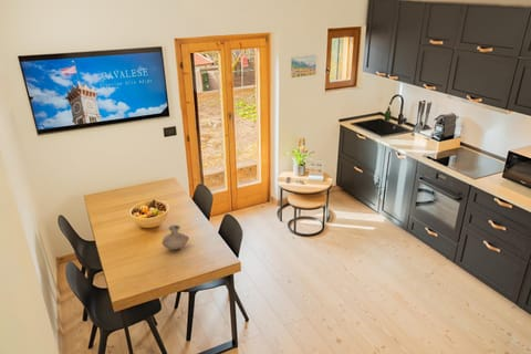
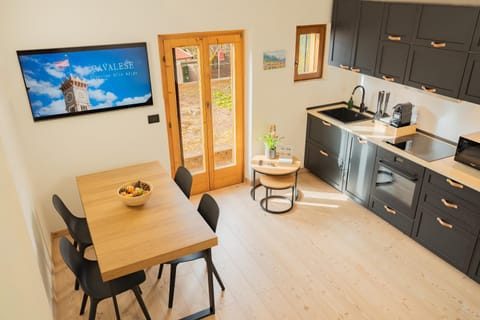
- vase (175, 238)
